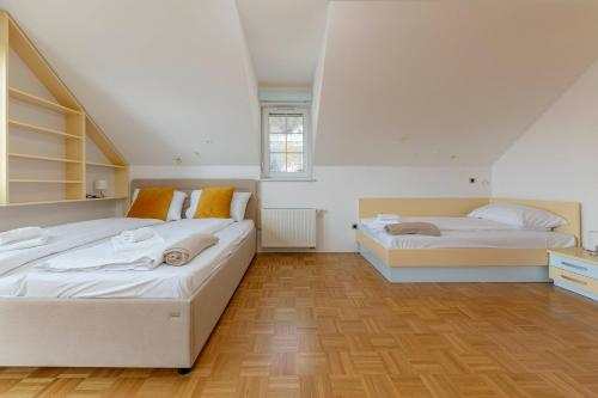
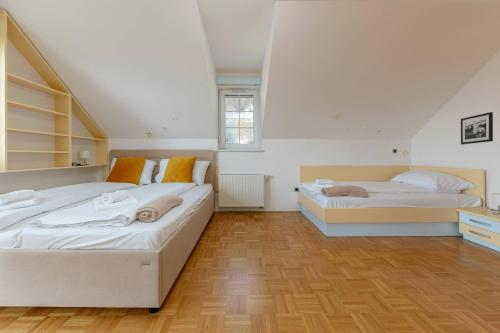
+ picture frame (475, 129)
